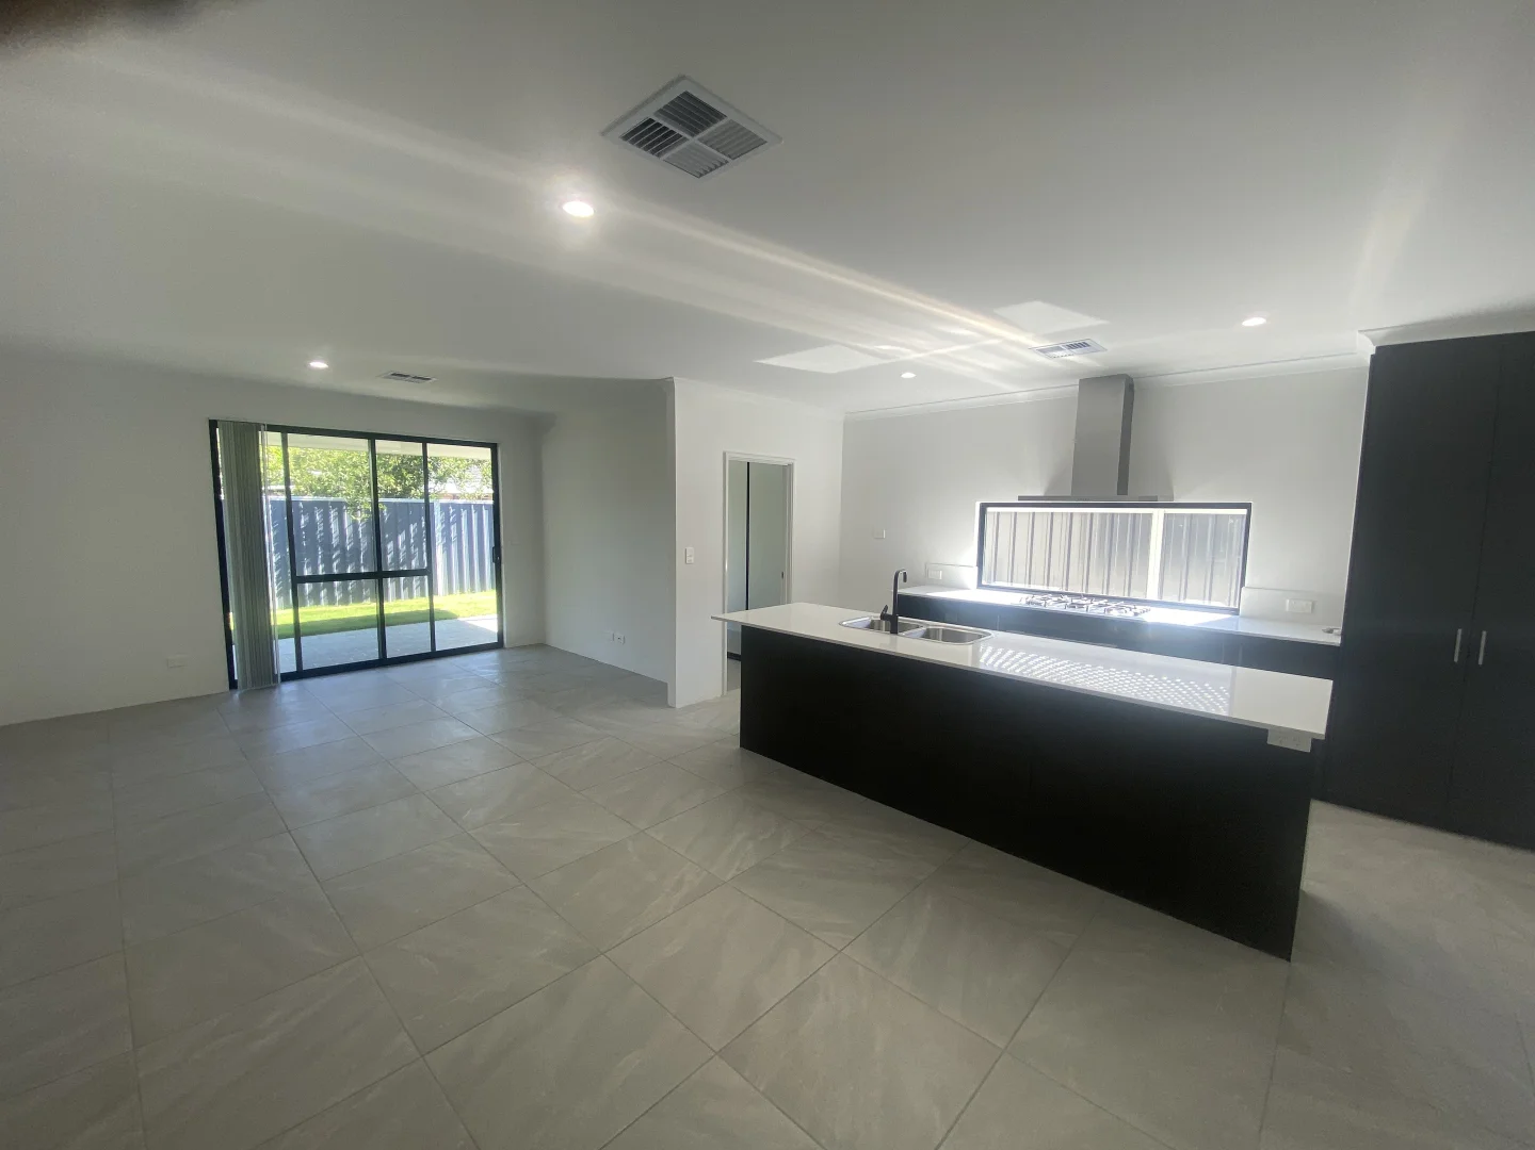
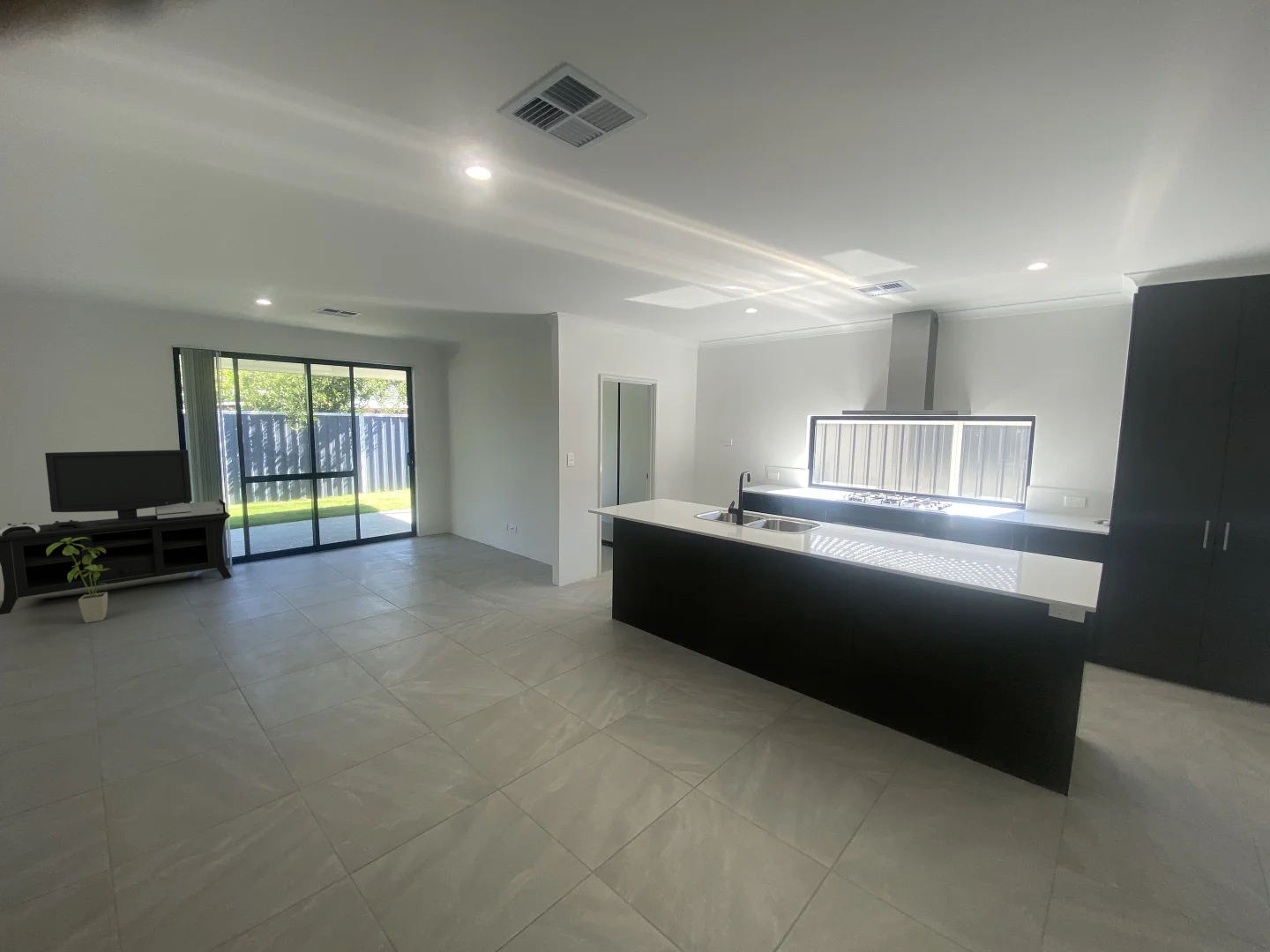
+ media console (121, 520)
+ house plant (84, 580)
